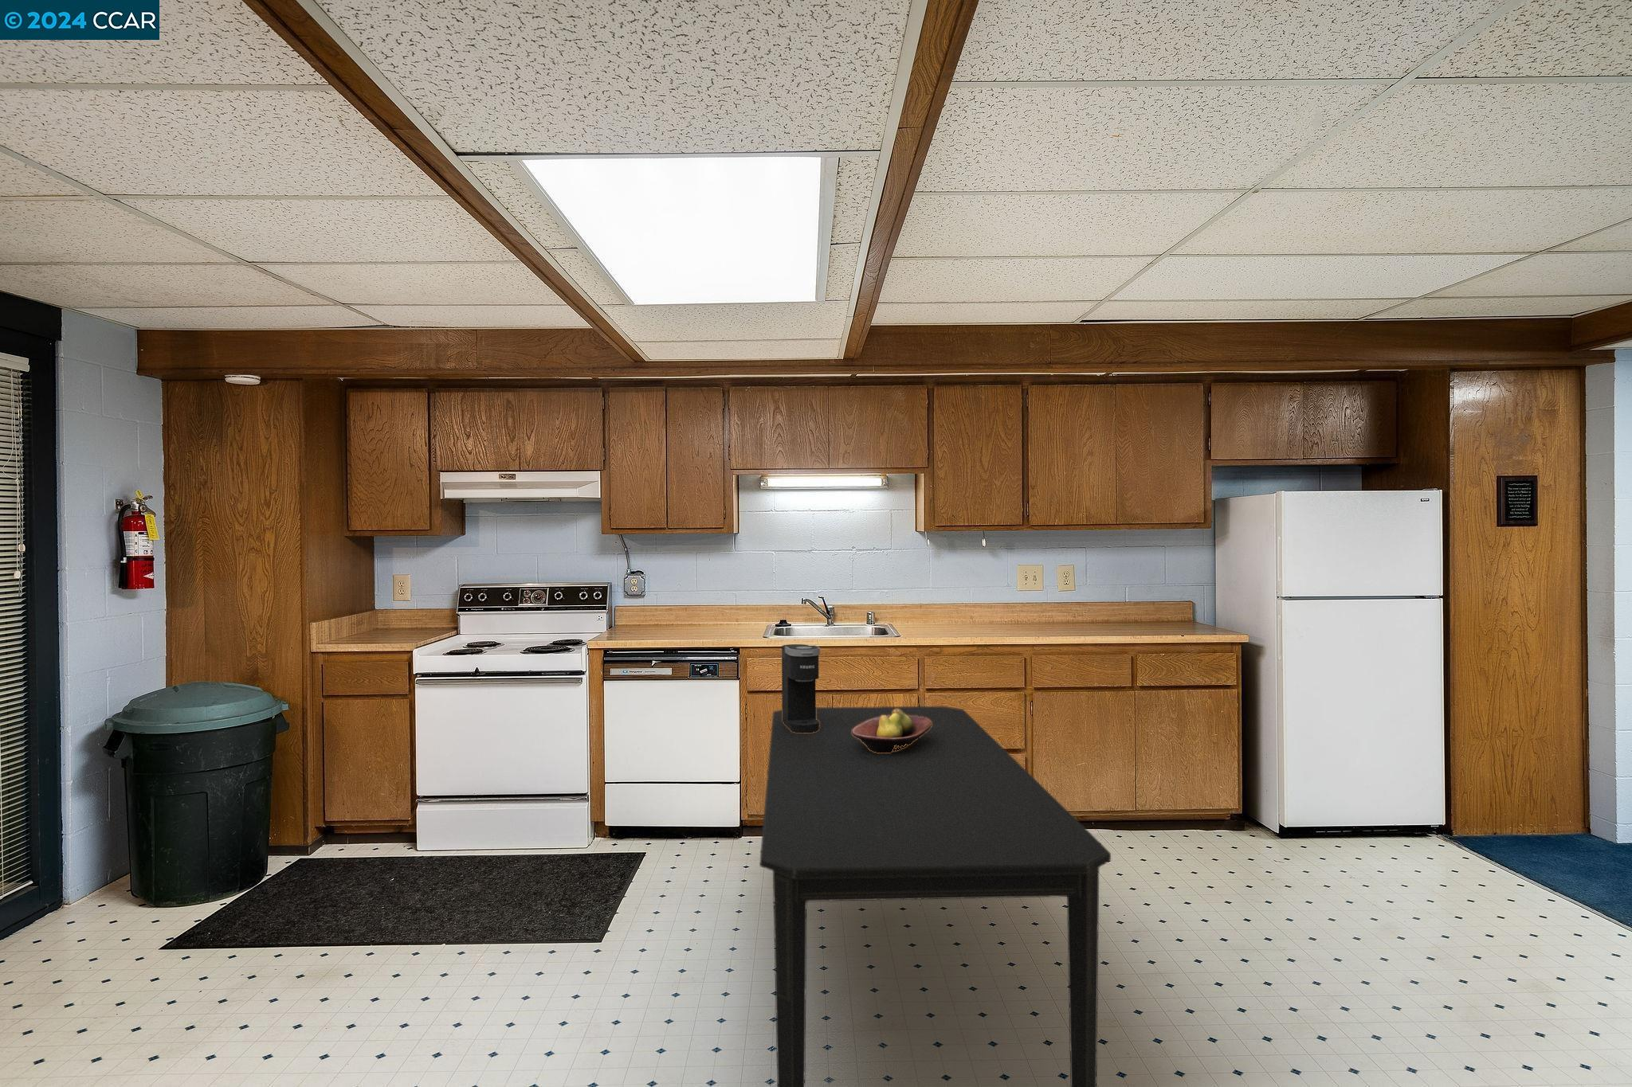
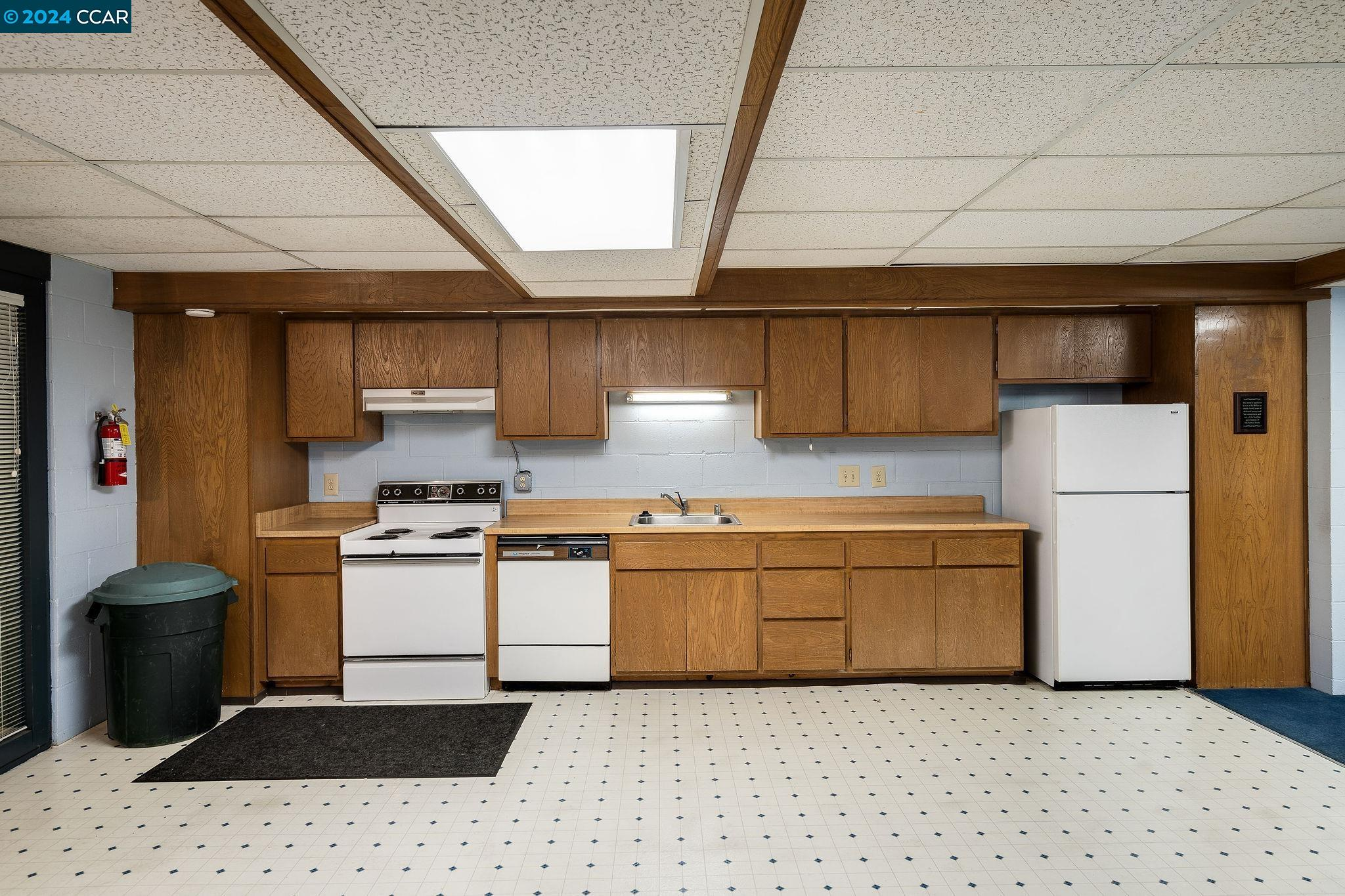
- fruit bowl (893, 727)
- coffee maker (800, 685)
- dining table (893, 861)
